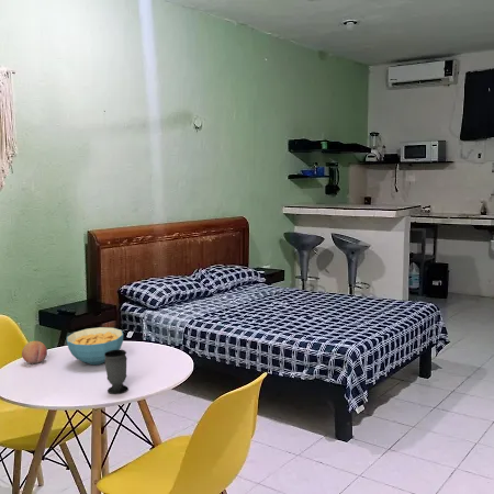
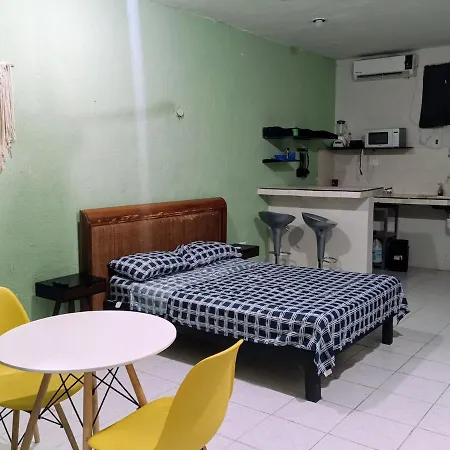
- fruit (34, 351)
- cup (116, 371)
- cereal bowl (96, 348)
